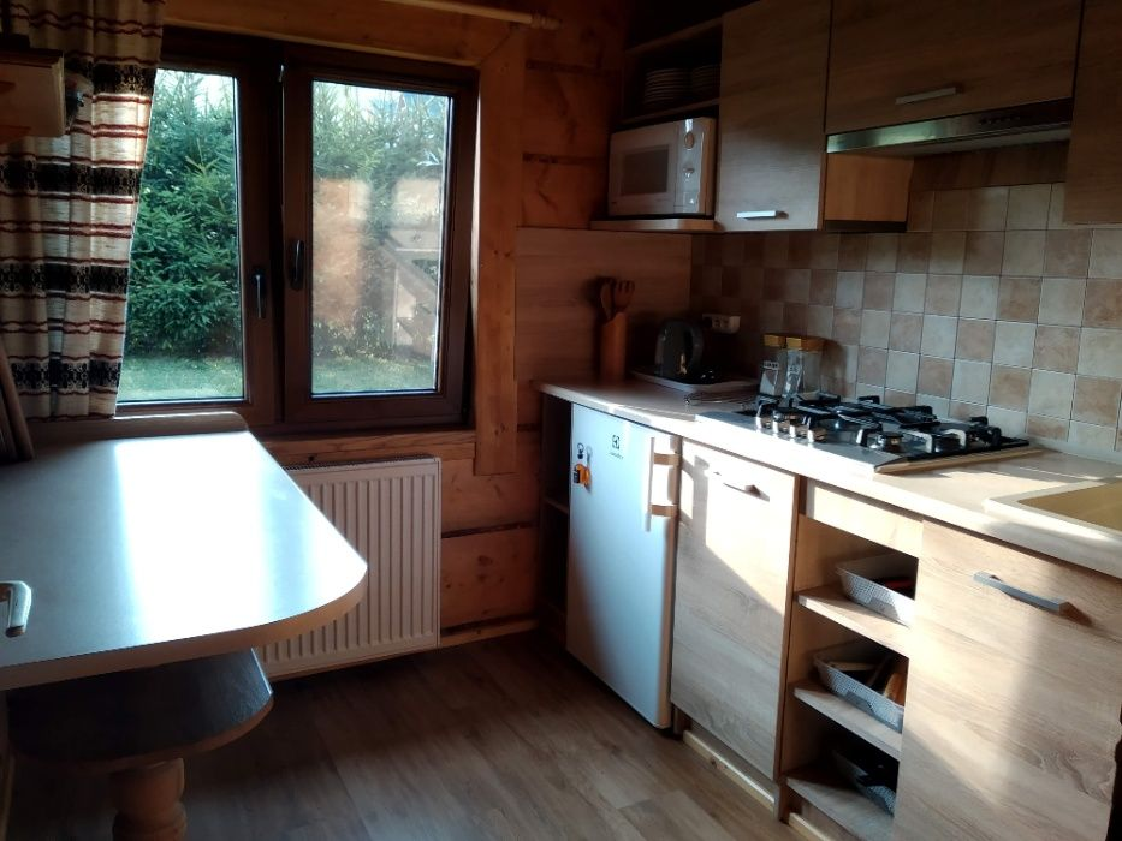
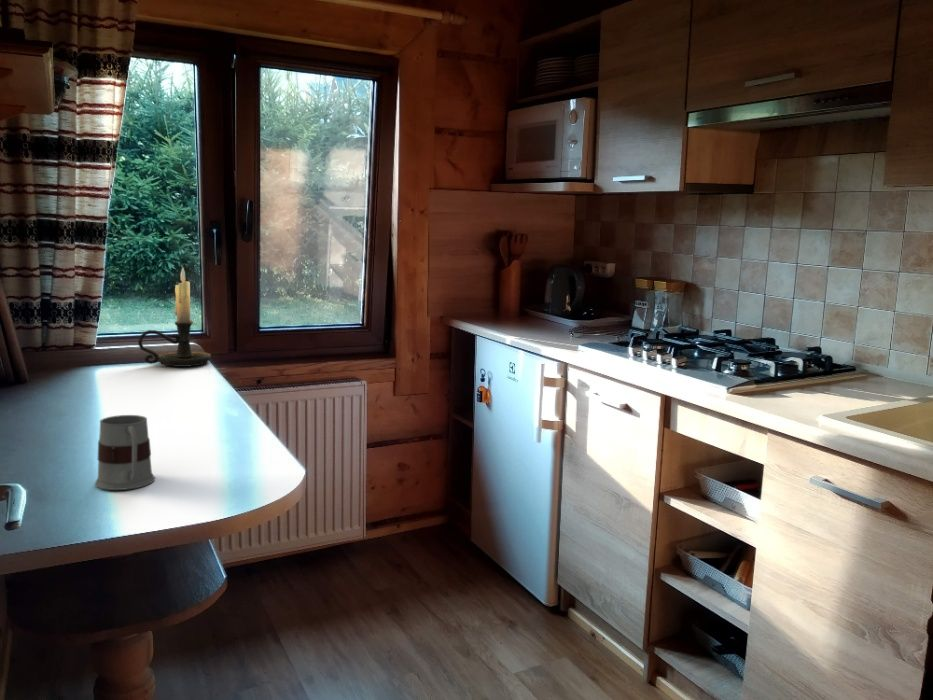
+ candle holder (175, 314)
+ mug (126, 452)
